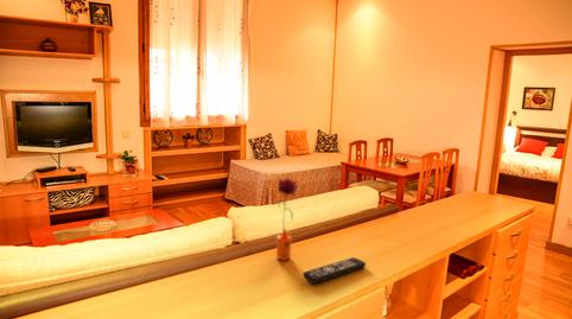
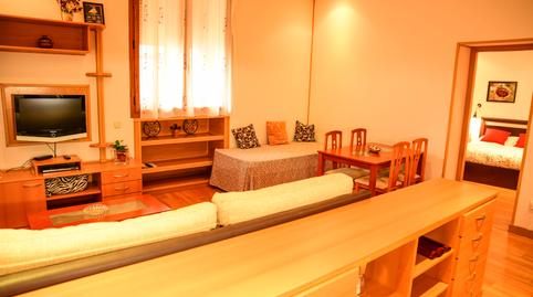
- flower (284, 218)
- remote control (335, 269)
